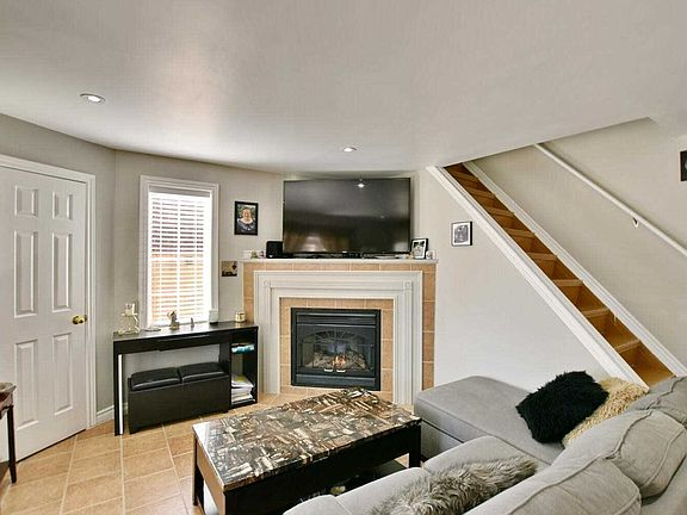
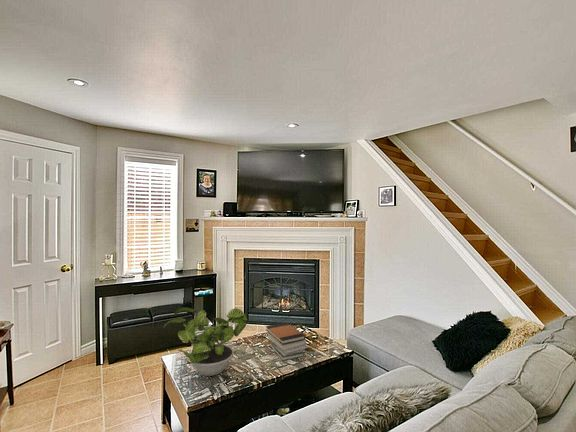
+ potted plant (207, 337)
+ book stack (285, 340)
